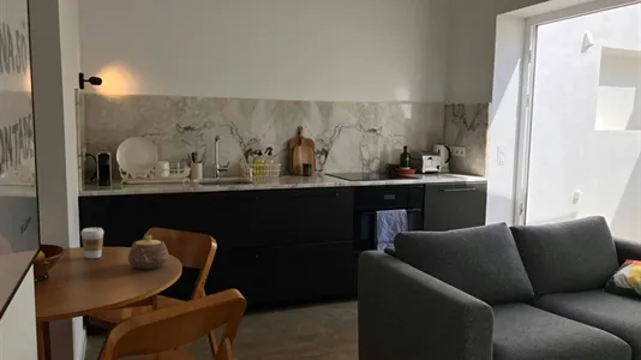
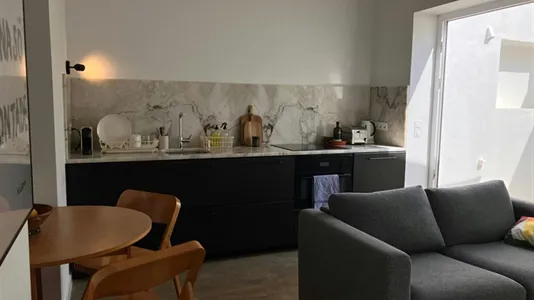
- teapot (148, 251)
- coffee cup (92, 242)
